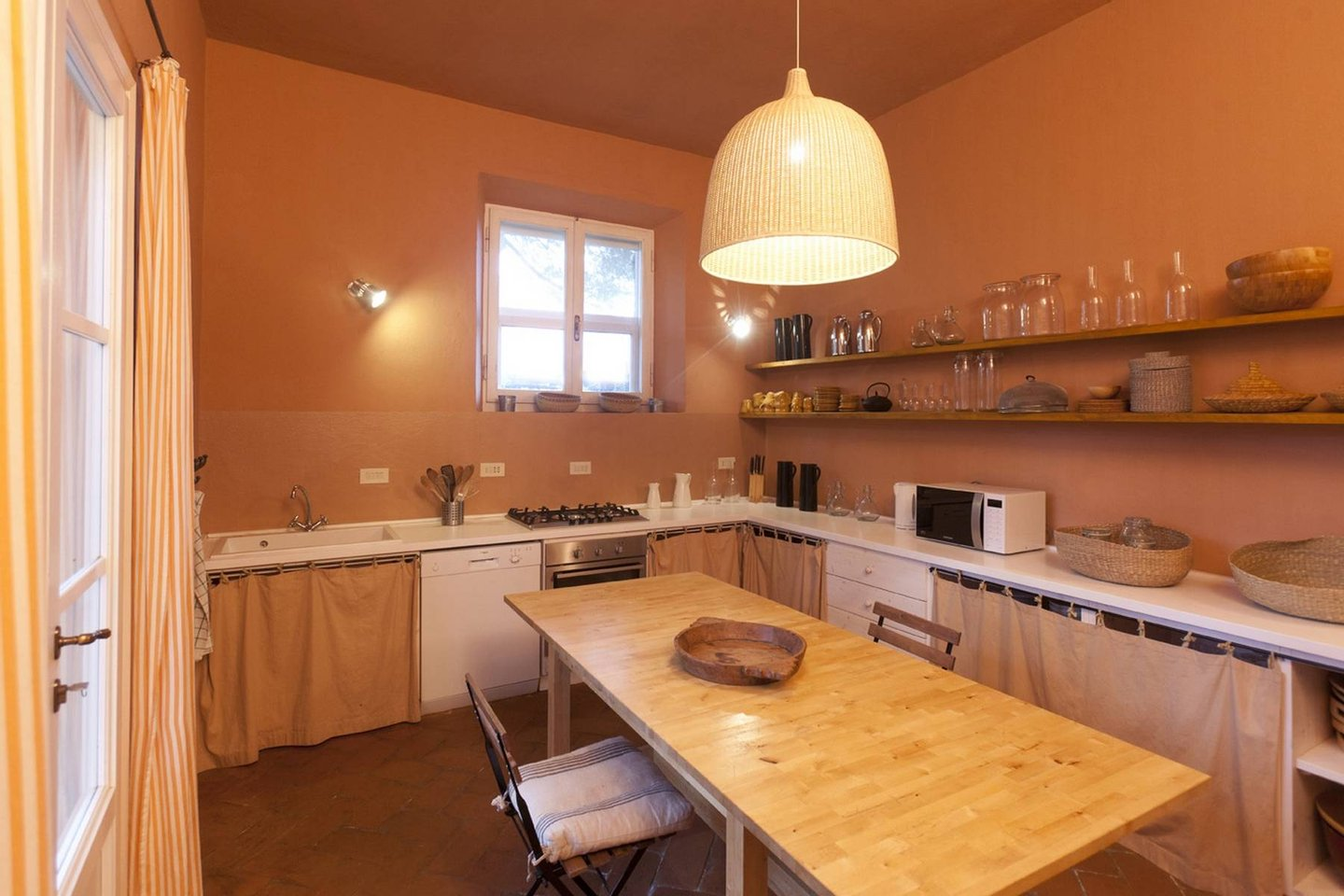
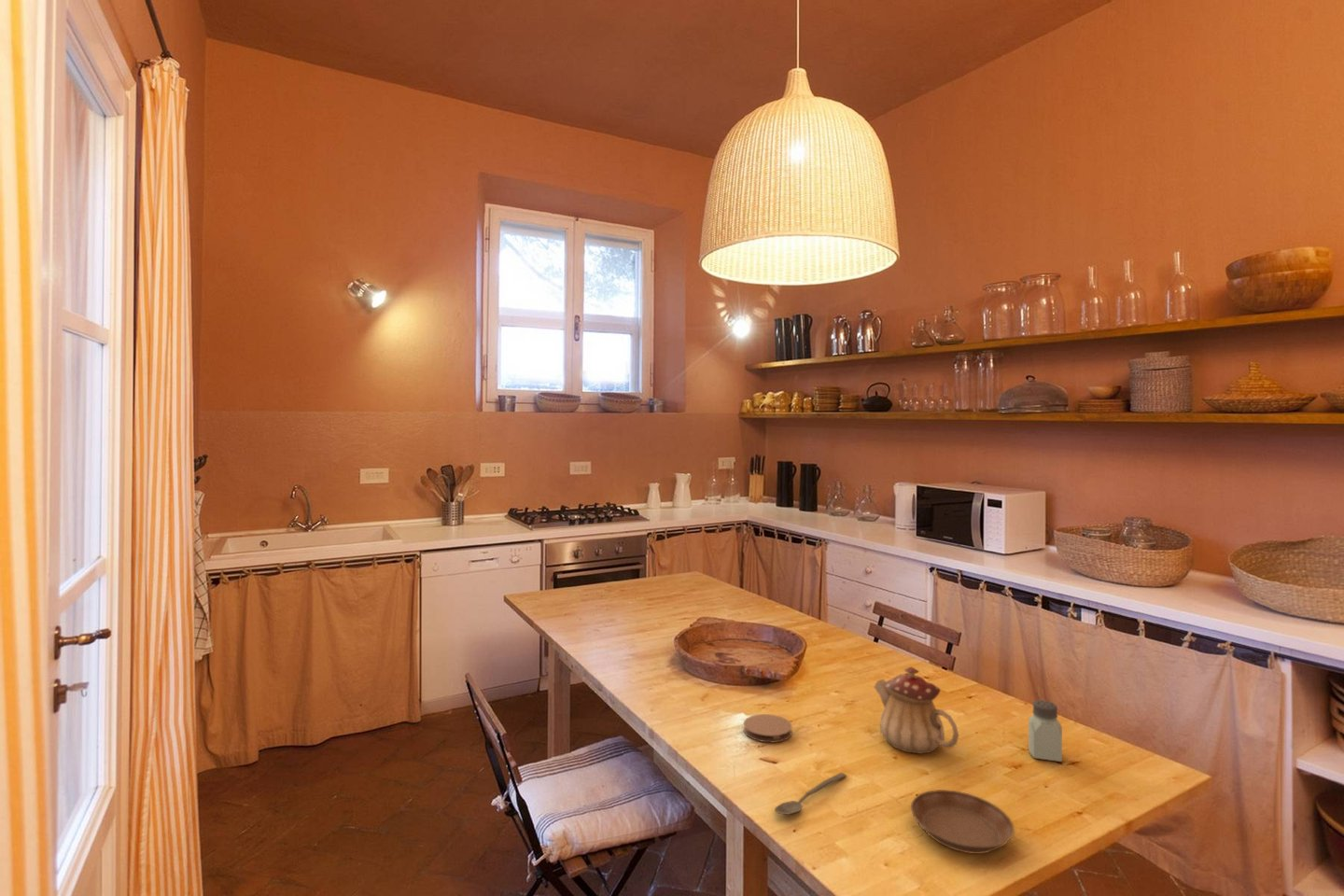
+ teapot (915, 706)
+ coaster (767, 727)
+ saltshaker (1044, 729)
+ spoon (812, 791)
+ saucer (960, 823)
